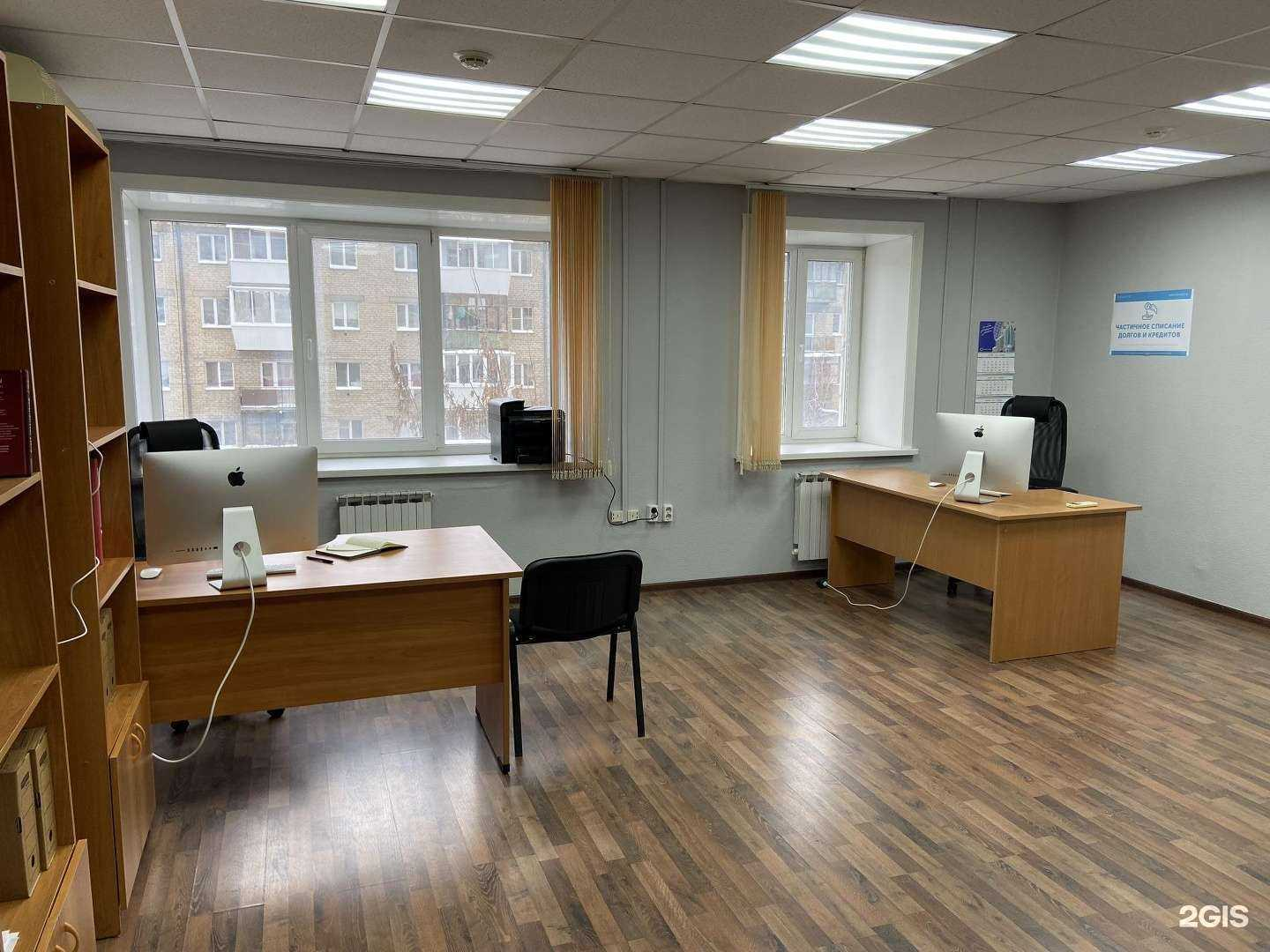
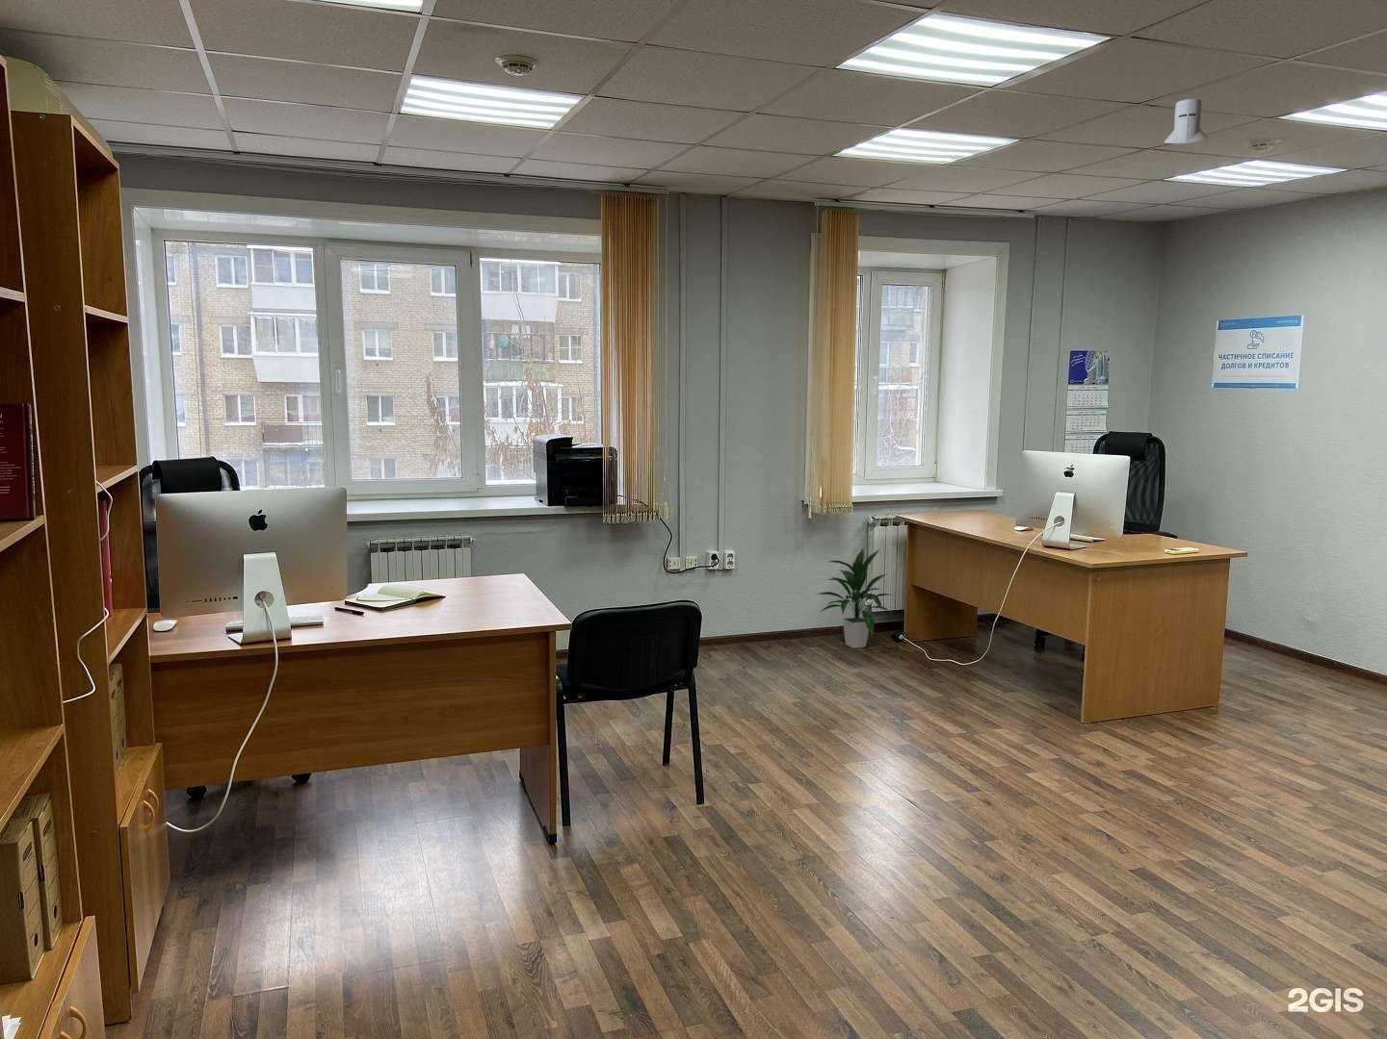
+ indoor plant (856, 597)
+ knight helmet (1187, 124)
